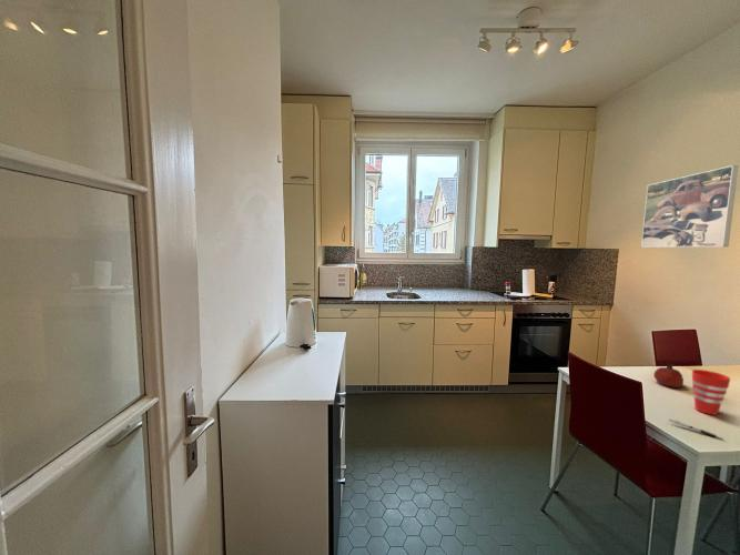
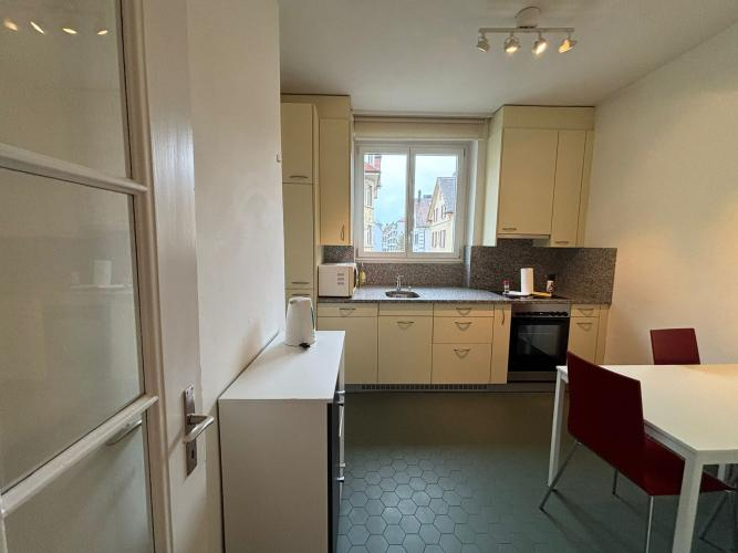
- pen (695, 428)
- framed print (682, 212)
- cup (708, 392)
- fruit (669, 373)
